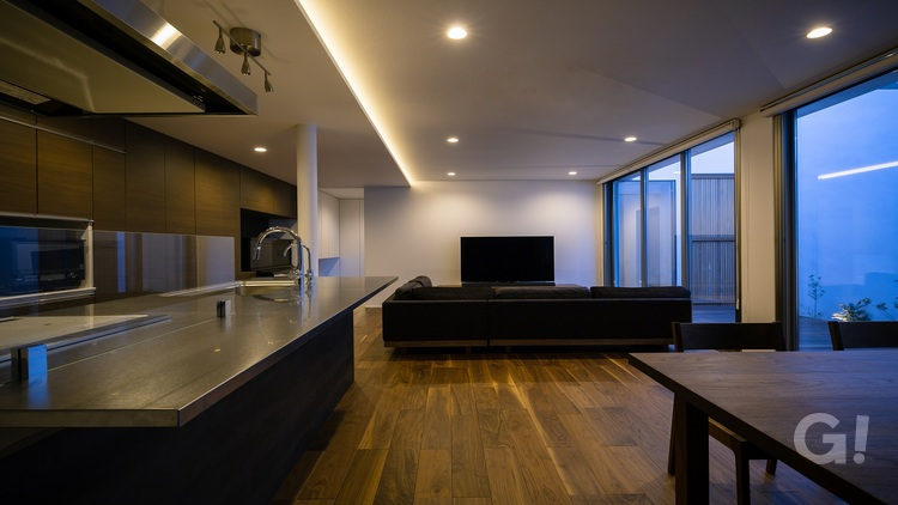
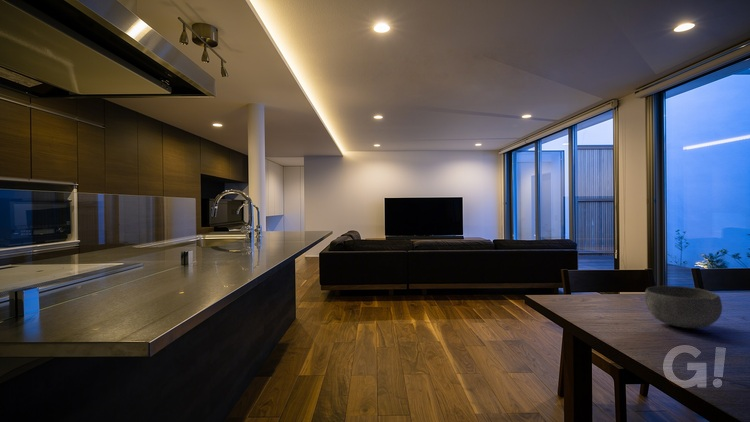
+ bowl (681, 308)
